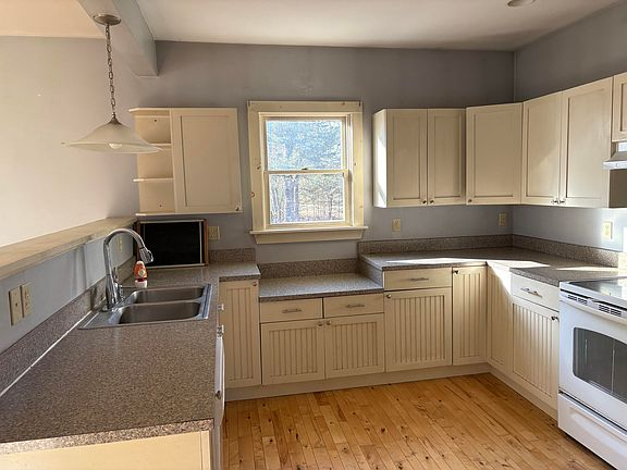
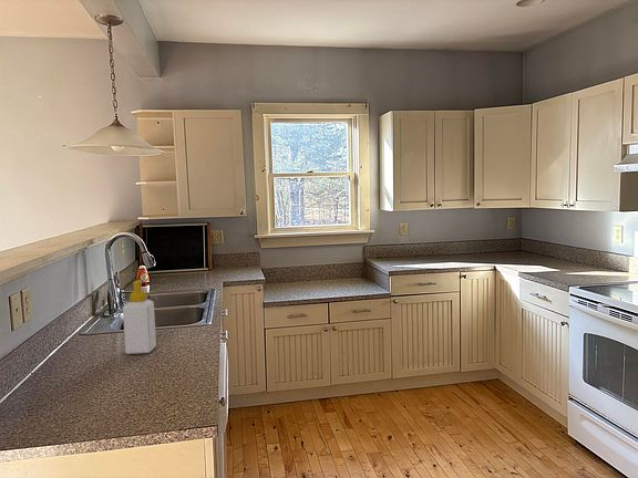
+ soap bottle (138, 315)
